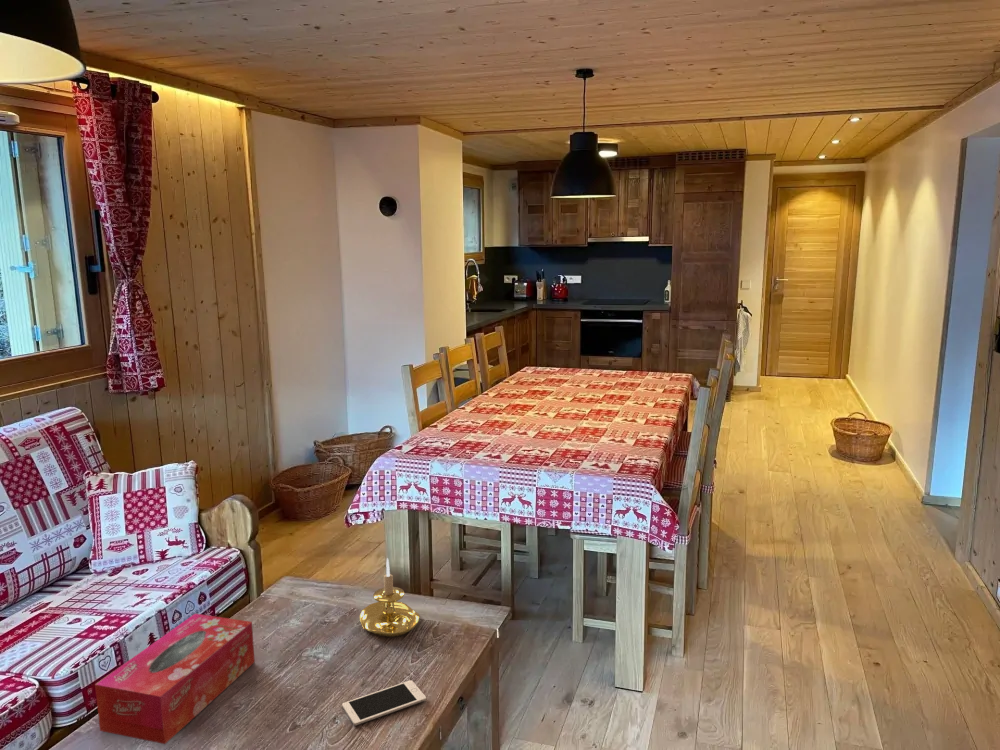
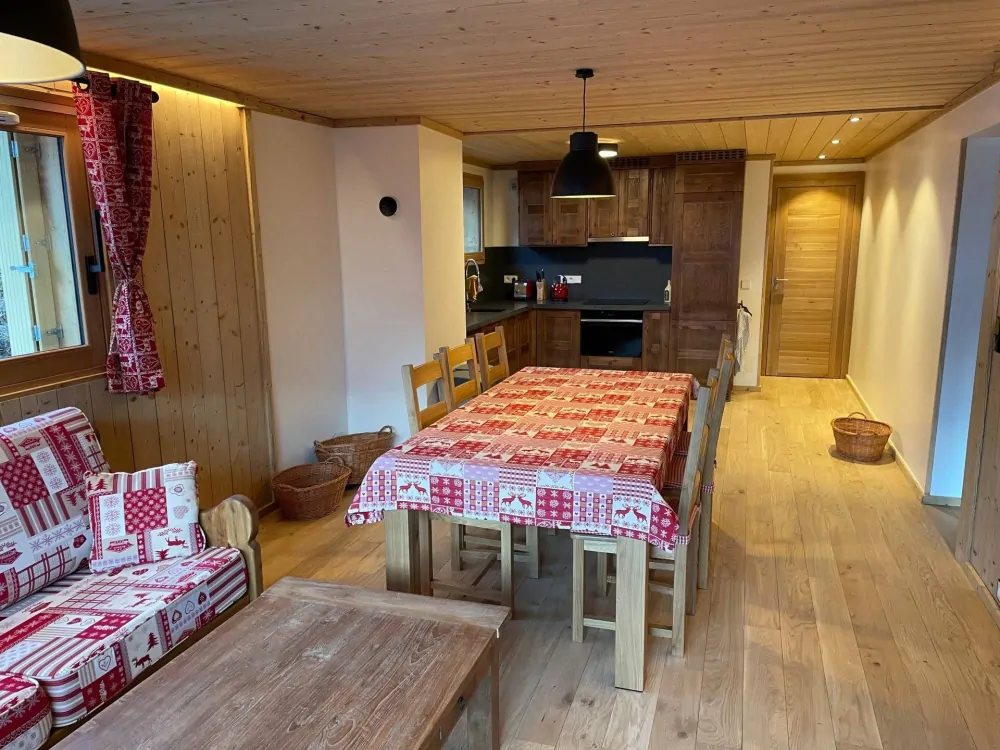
- candle holder (391, 592)
- cell phone (384, 701)
- tissue box (181, 672)
